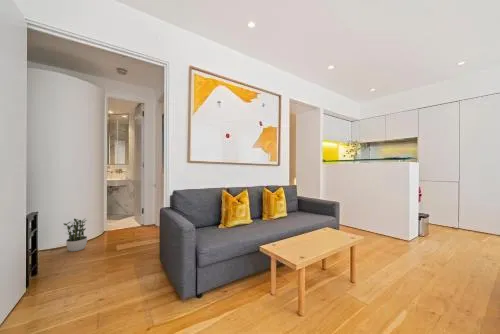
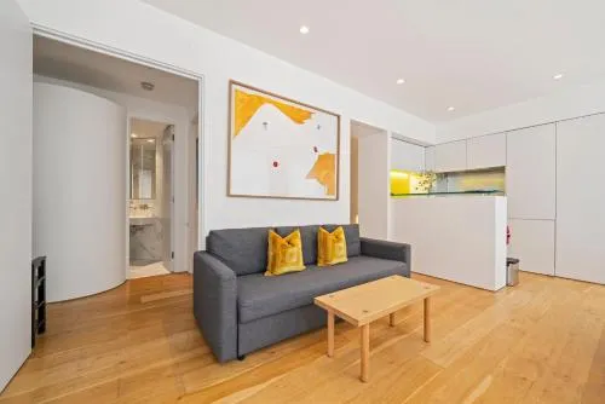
- potted plant (75, 233)
